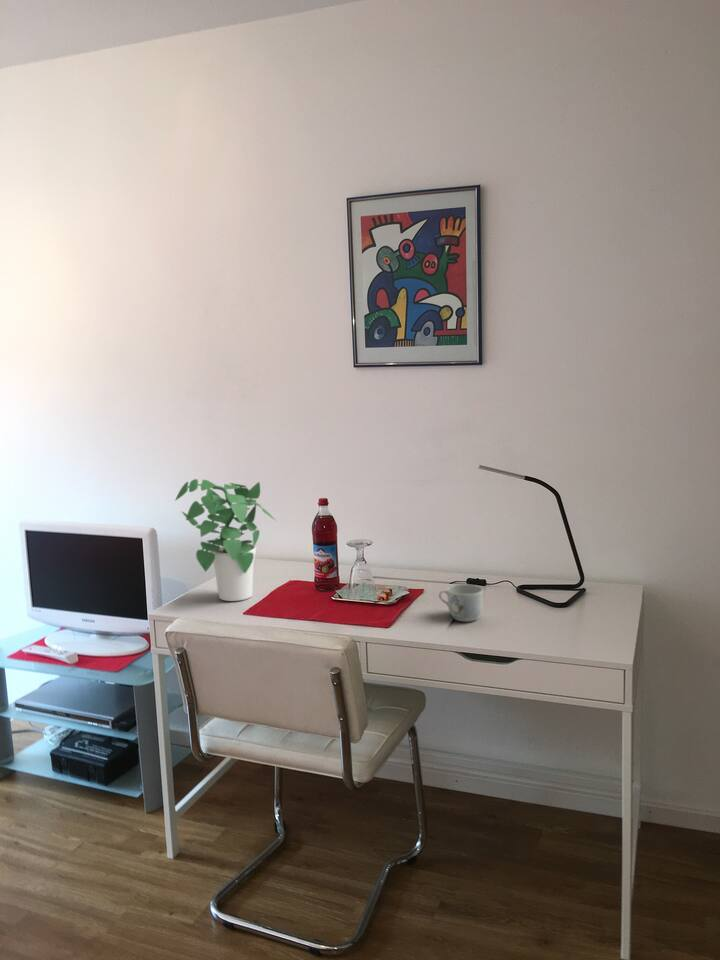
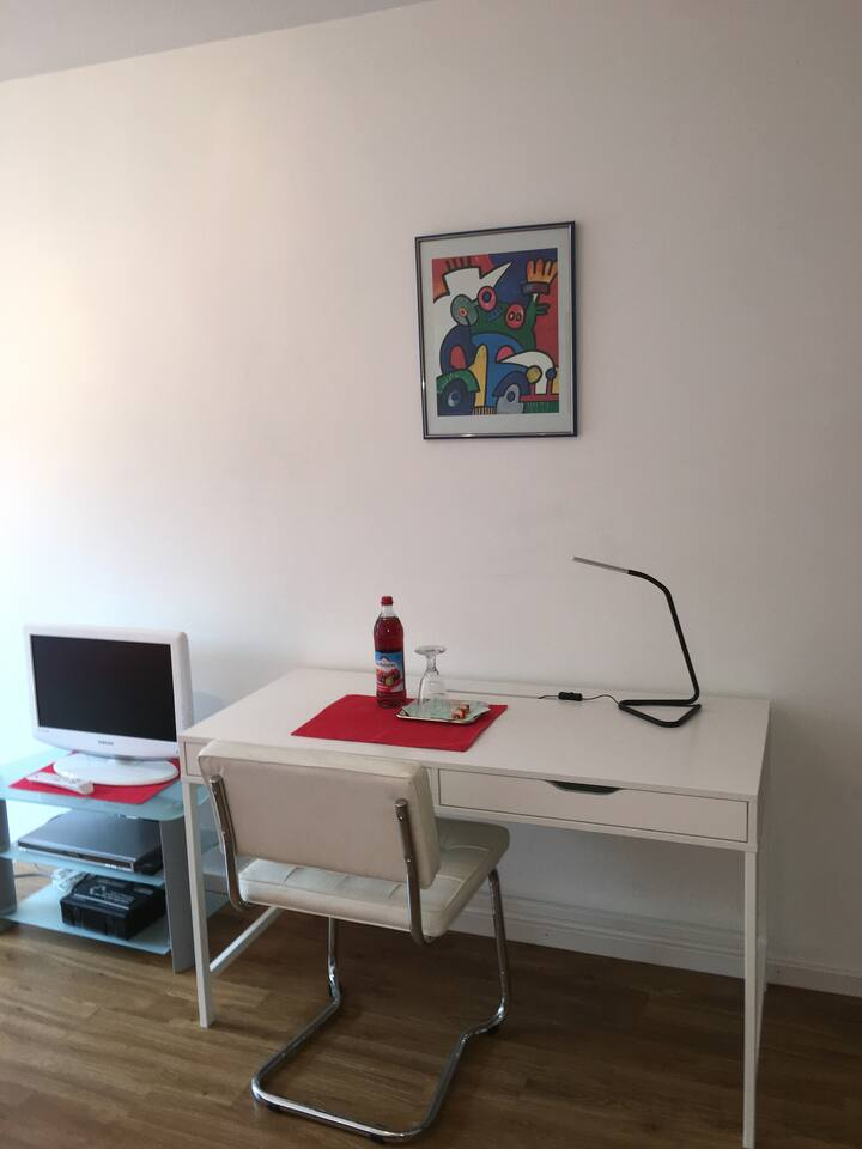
- mug (460, 602)
- potted plant (225, 538)
